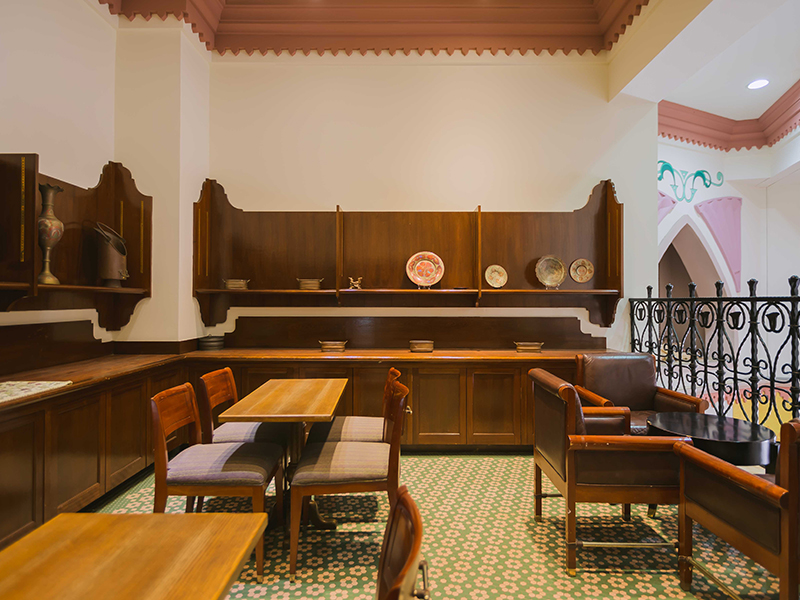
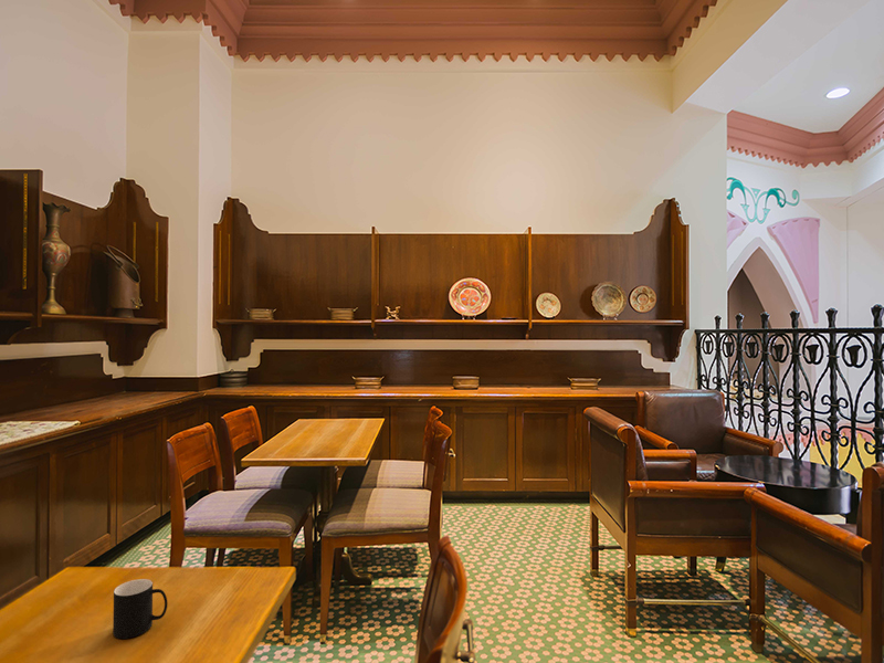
+ cup (140, 608)
